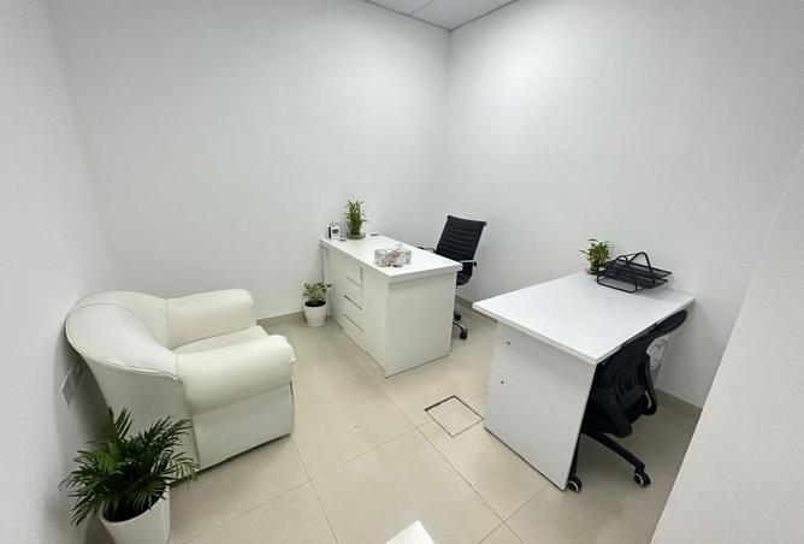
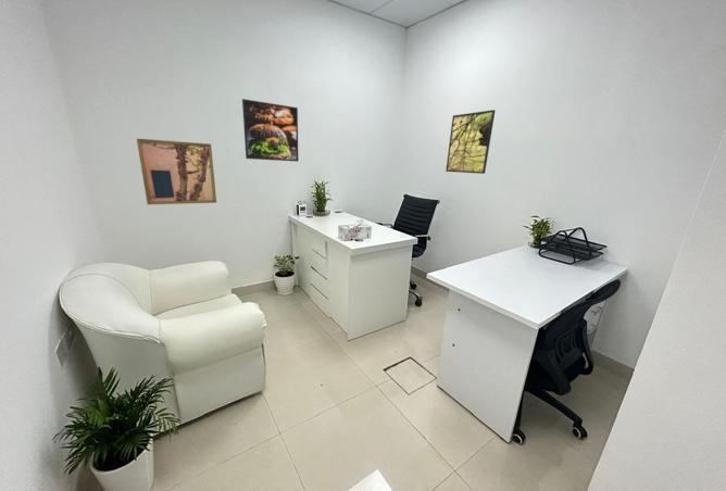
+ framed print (272, 133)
+ wall art (179, 173)
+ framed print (467, 143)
